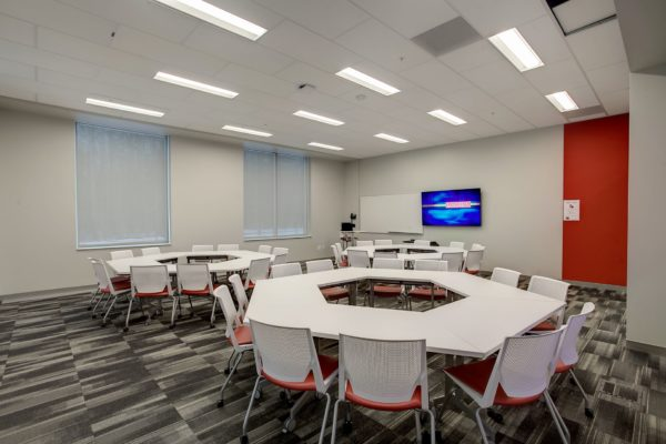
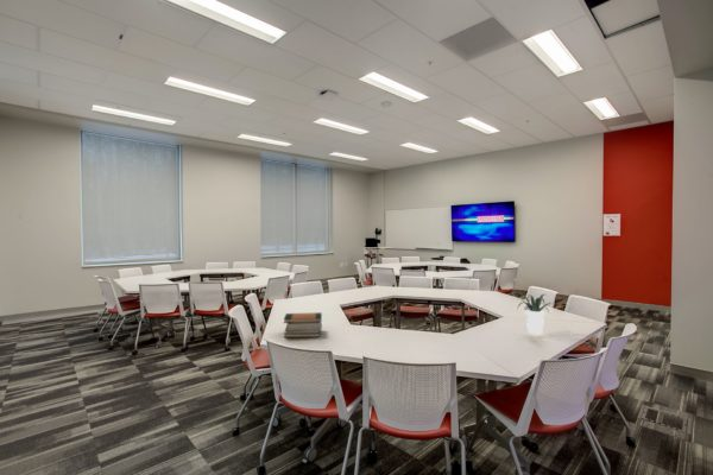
+ potted plant (535, 314)
+ book stack (303, 324)
